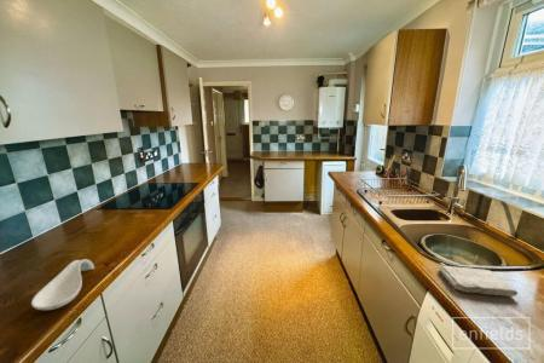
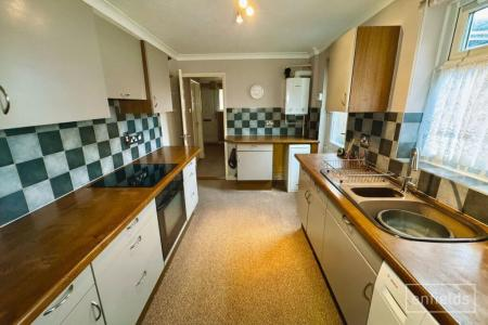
- washcloth (474, 278)
- spoon rest (68, 281)
